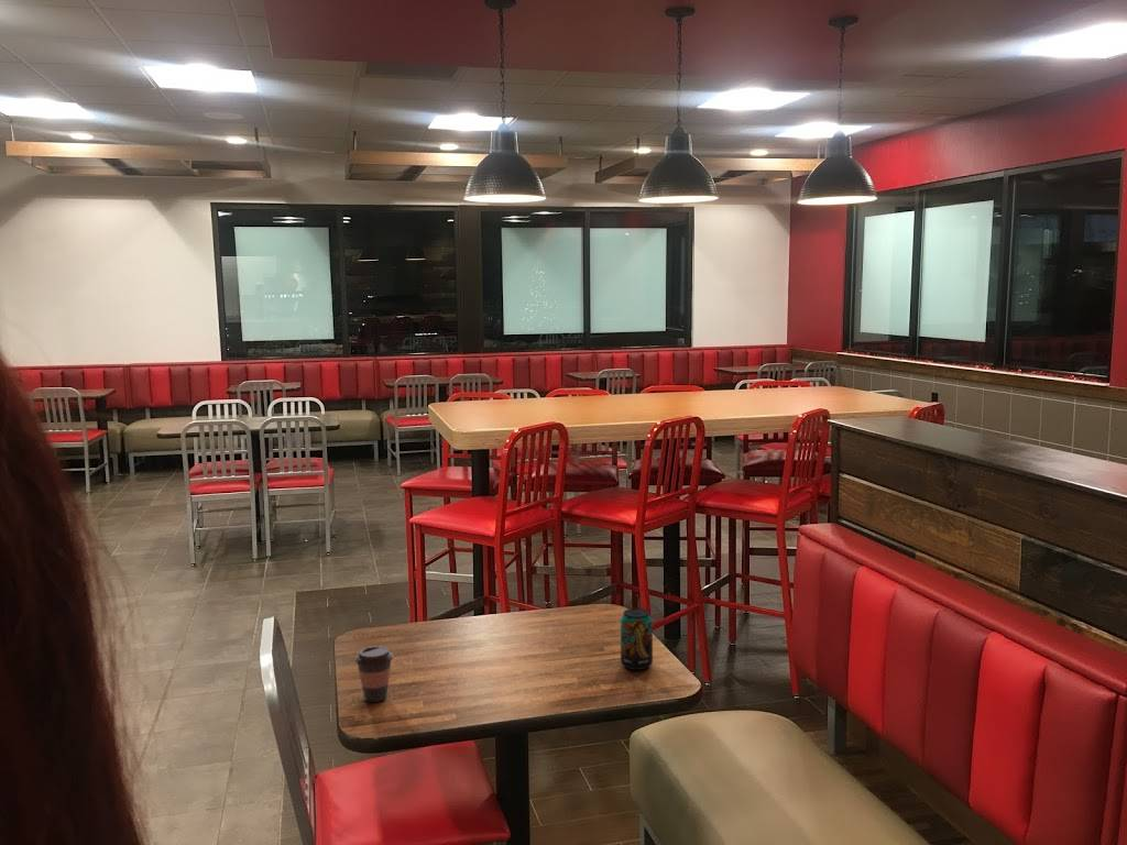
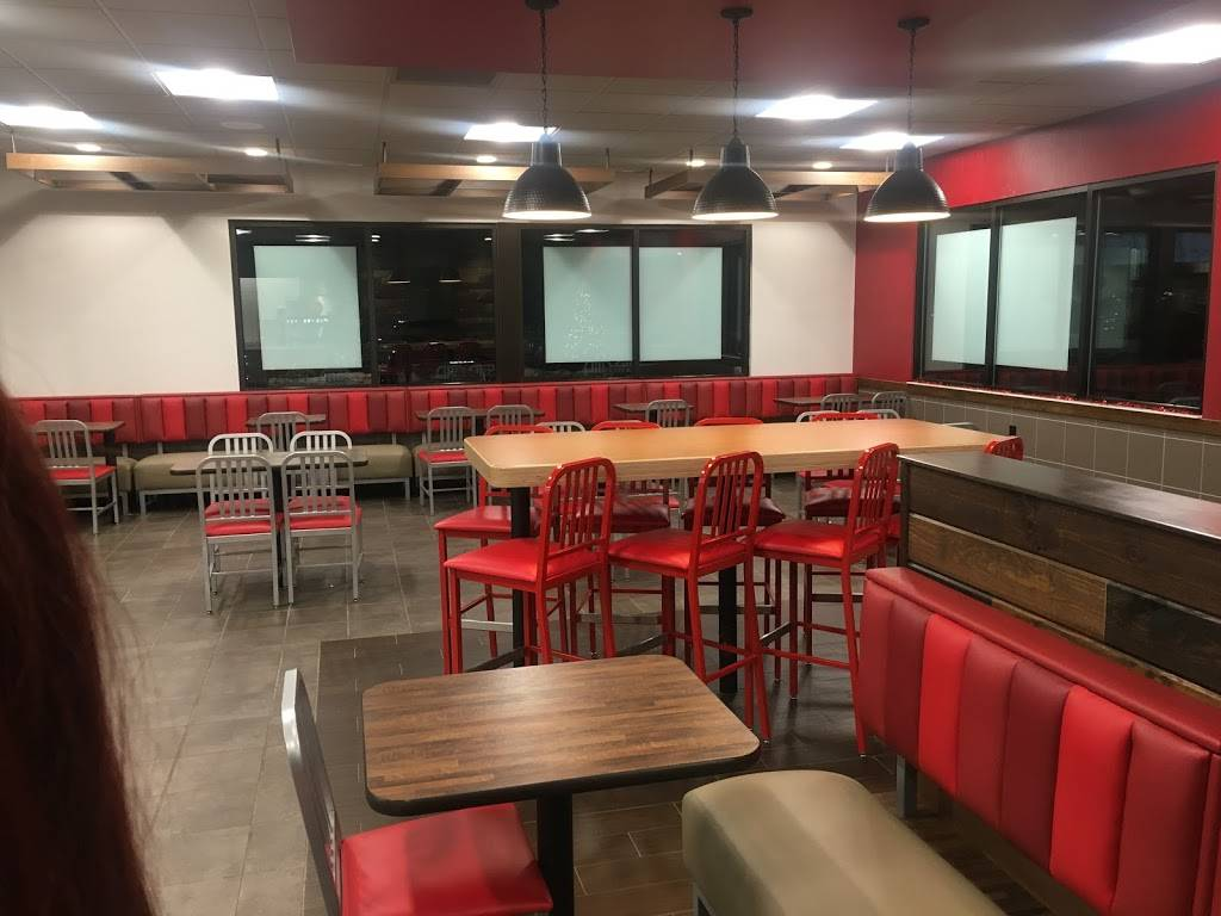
- beverage can (636, 638)
- coffee cup (374, 674)
